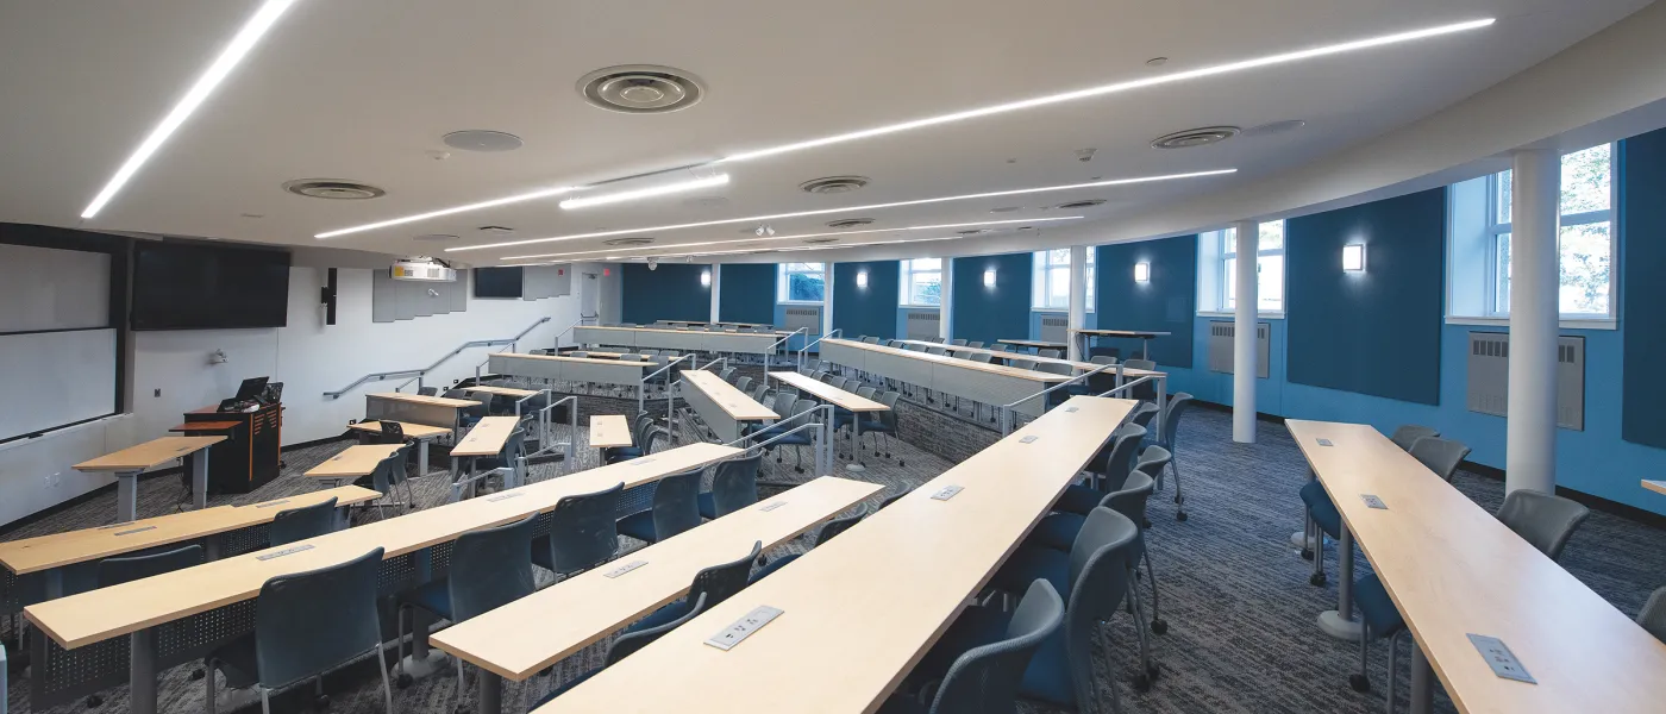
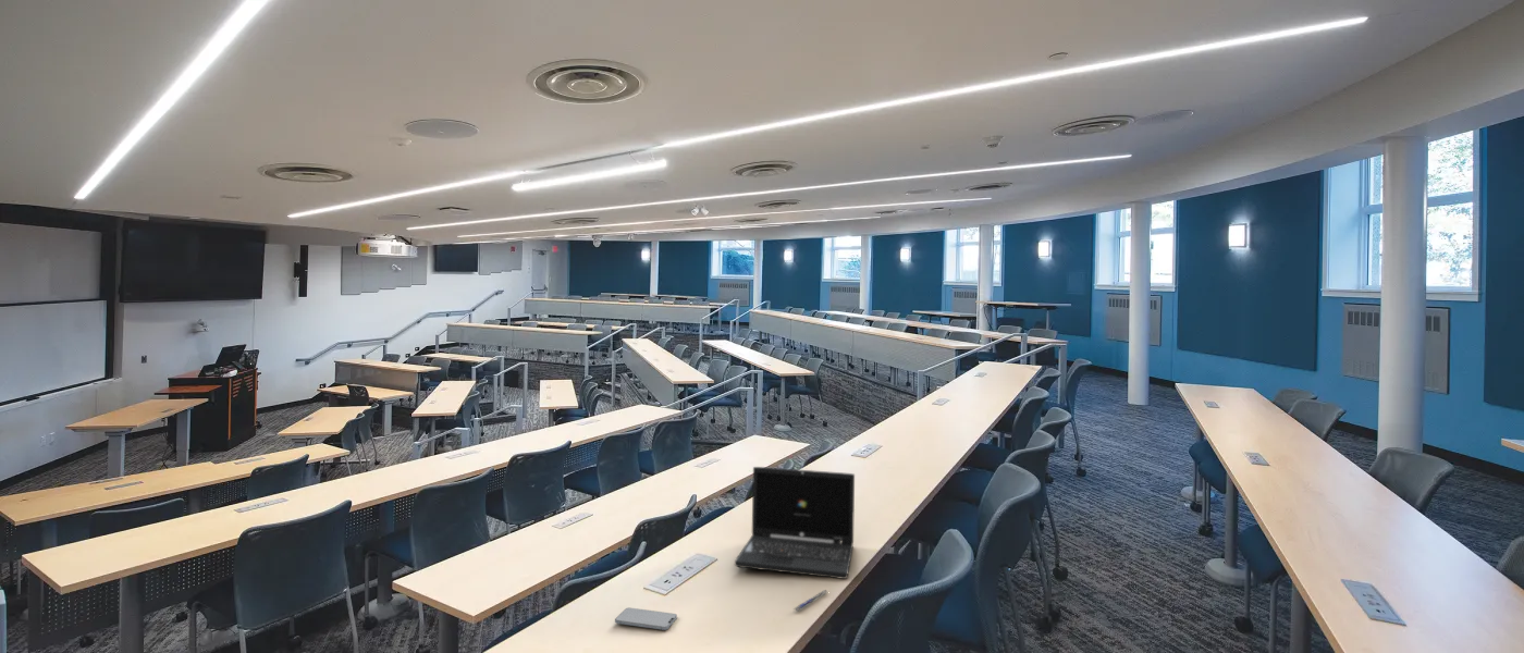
+ pen (811, 599)
+ laptop (797, 518)
+ smartphone (646, 618)
